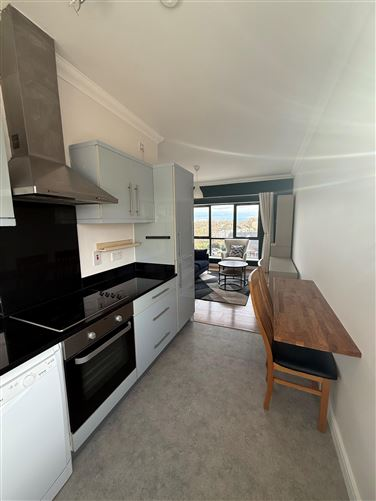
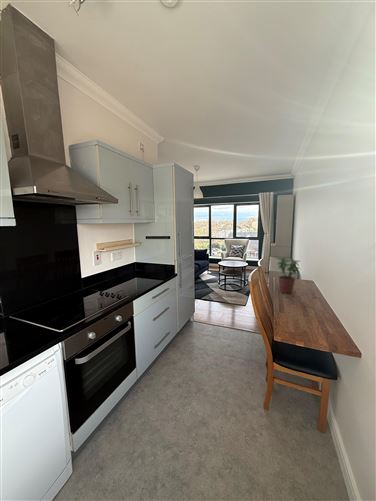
+ potted plant (285, 274)
